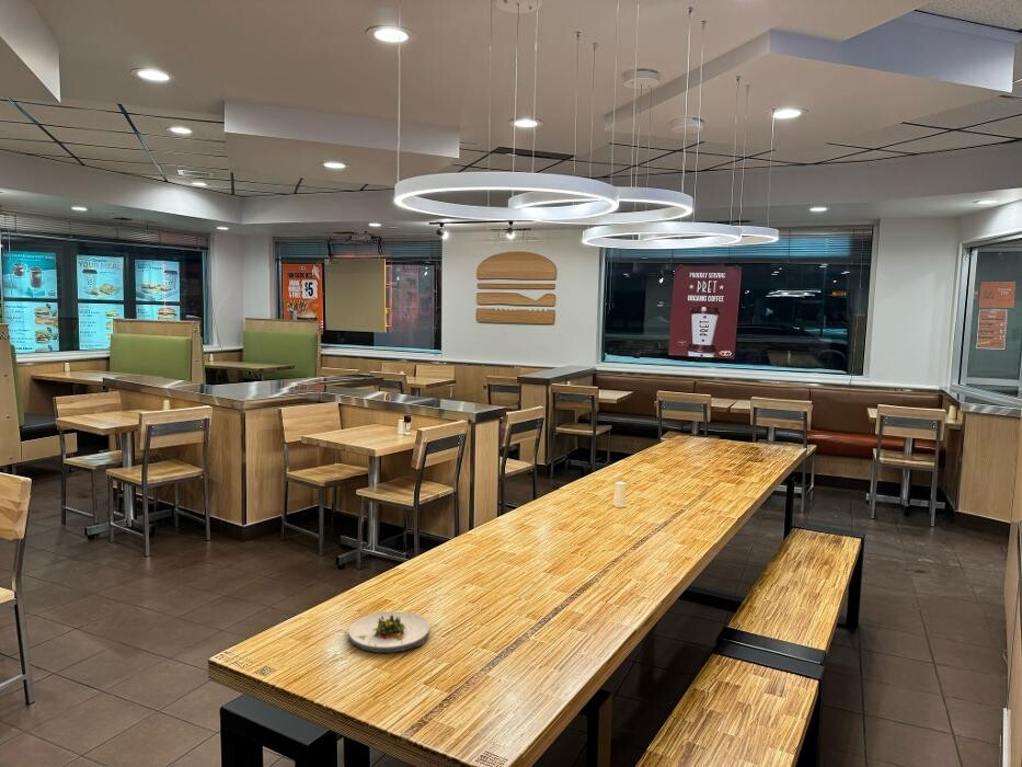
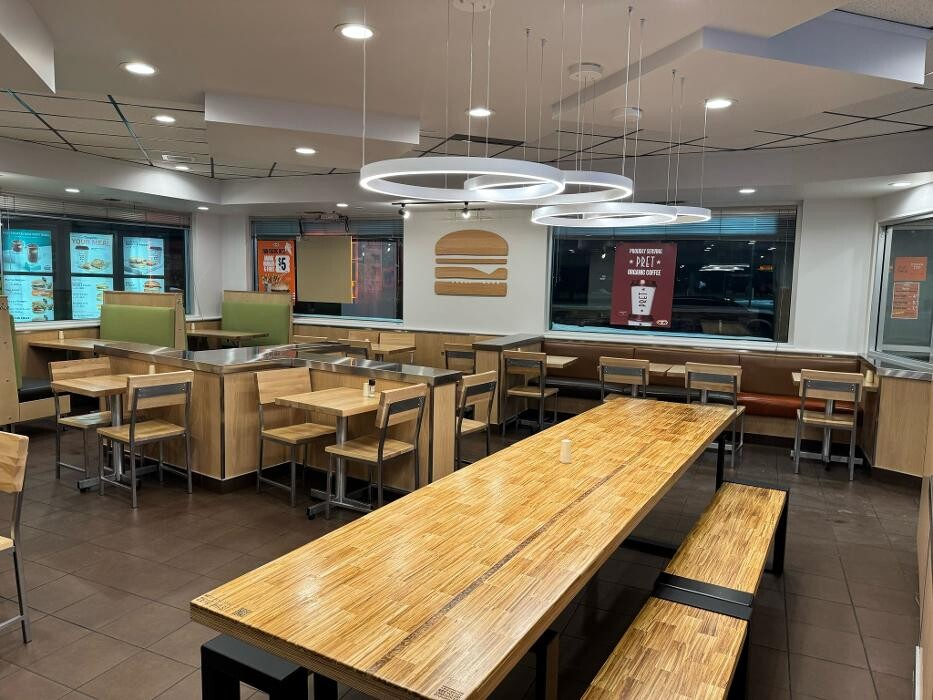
- salad plate (389, 626)
